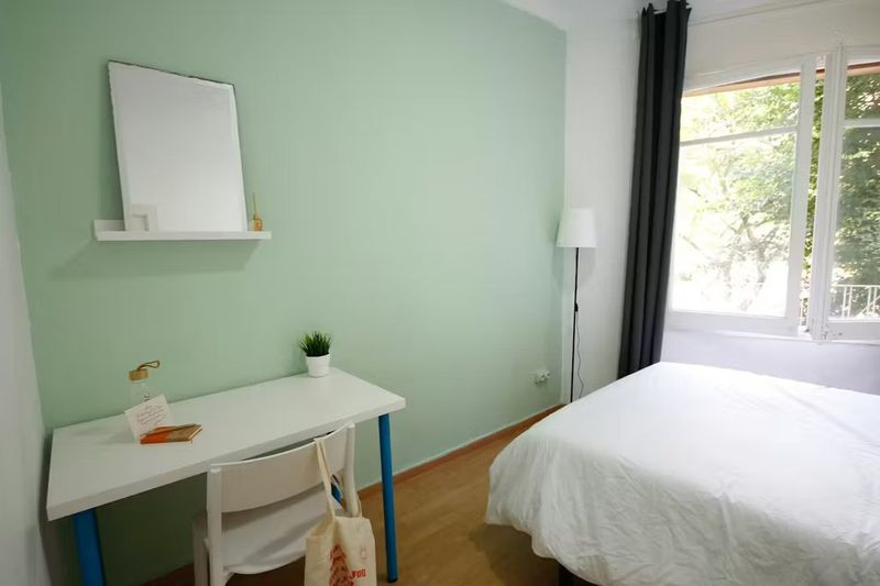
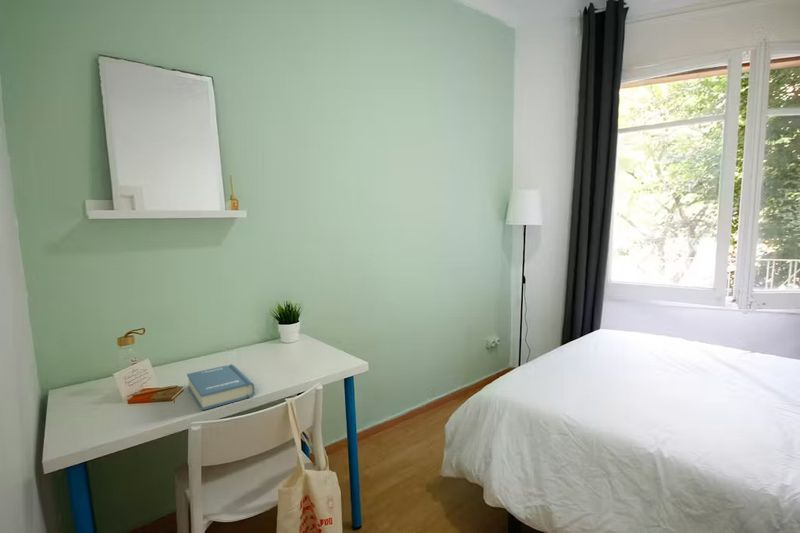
+ hardback book (219, 384)
